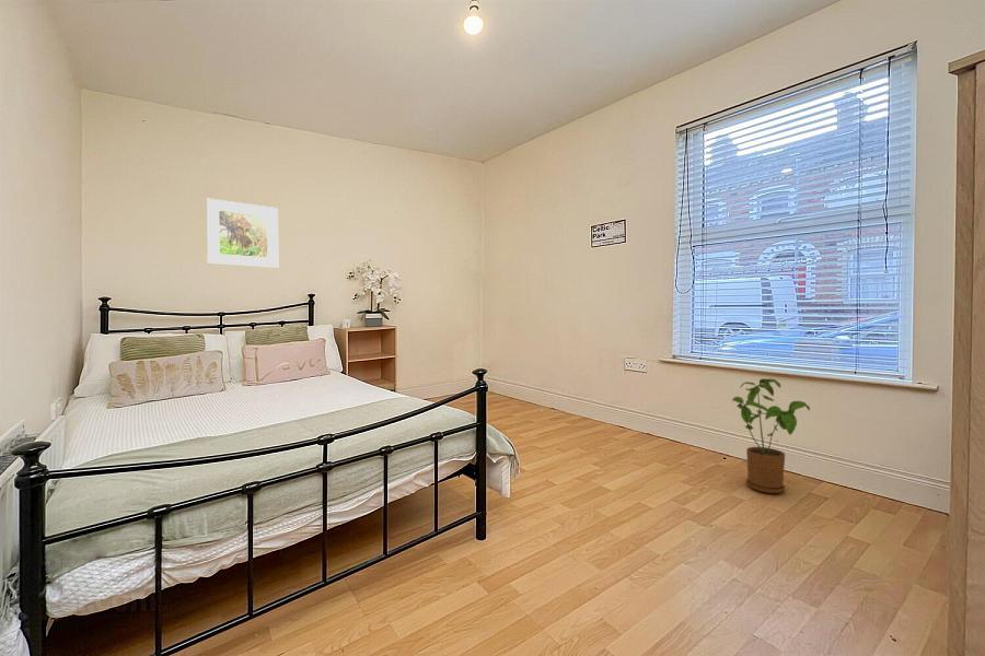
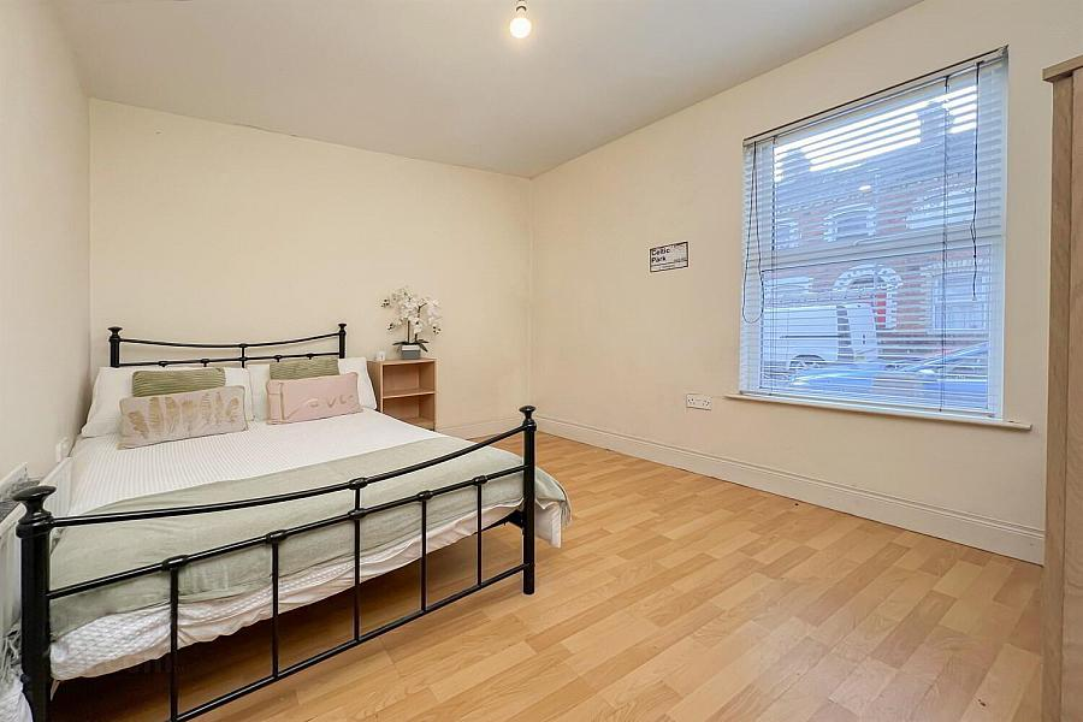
- house plant (769, 434)
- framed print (244, 234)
